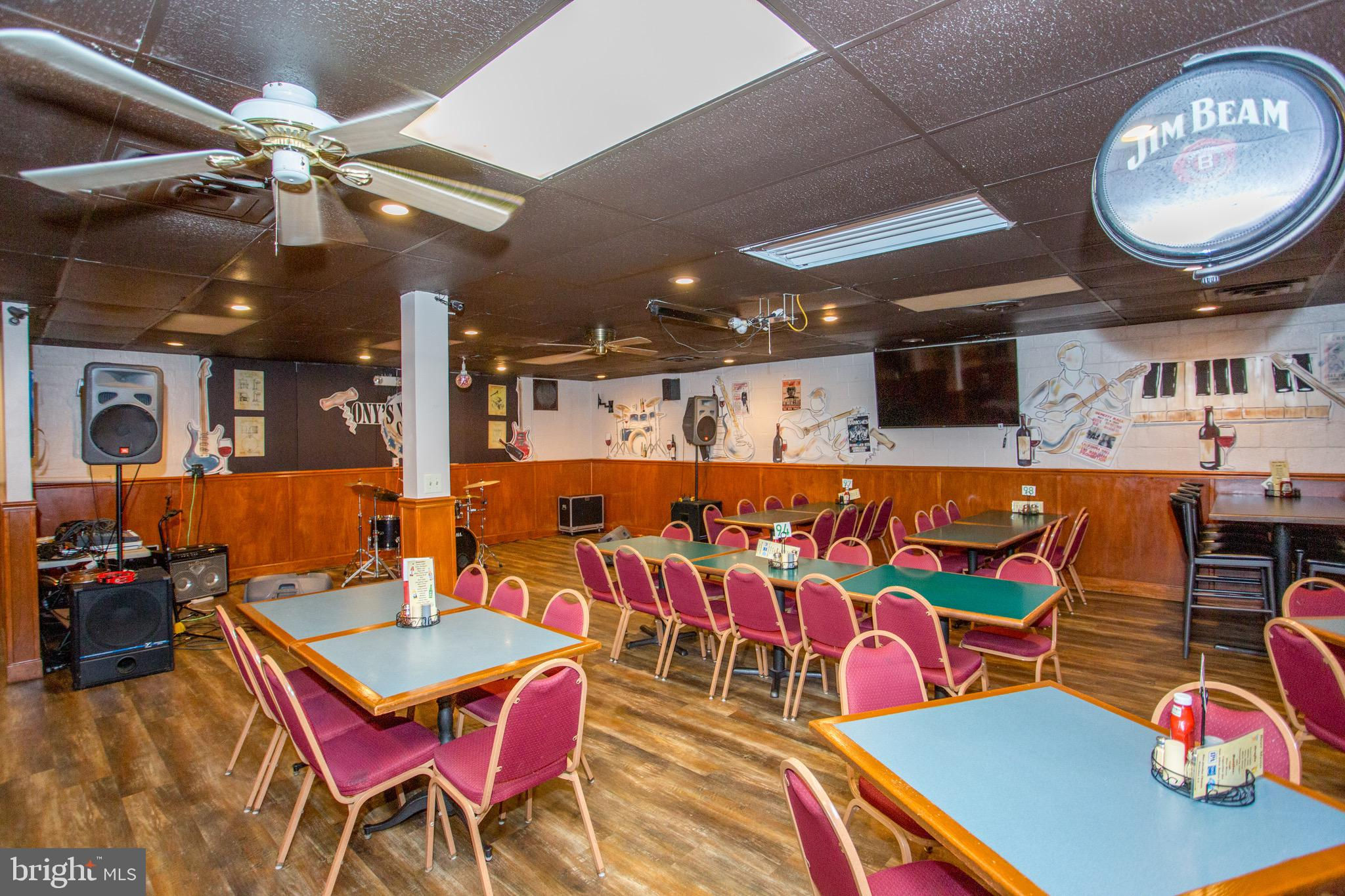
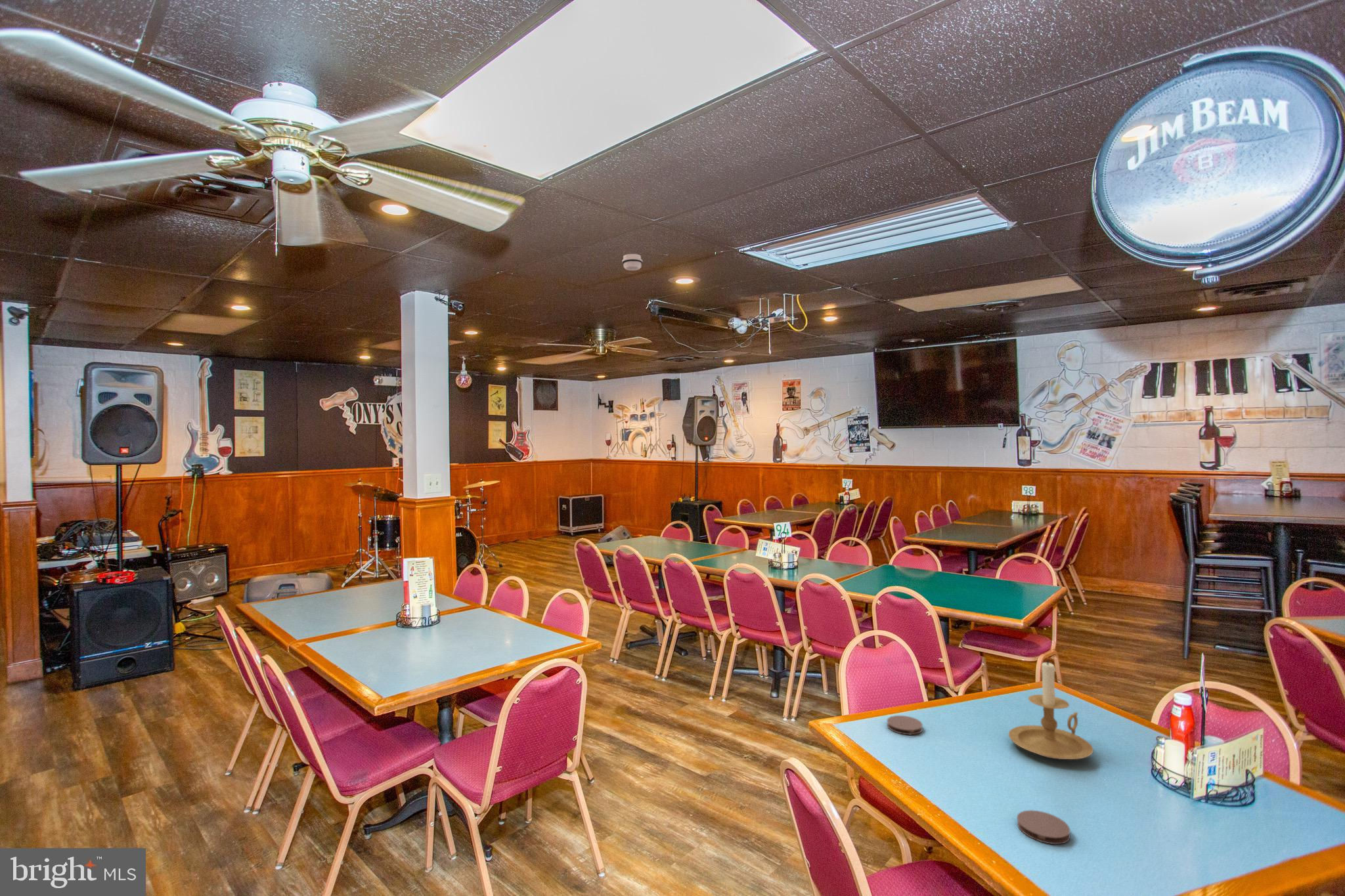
+ coaster (904, 725)
+ smoke detector (632, 262)
+ coaster (1043, 826)
+ candle holder (1049, 705)
